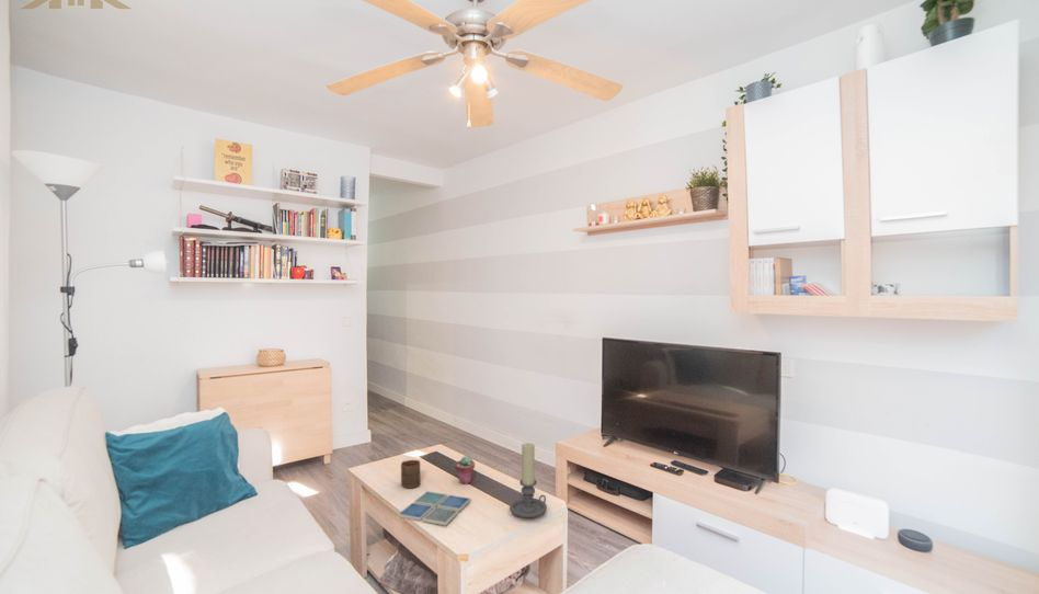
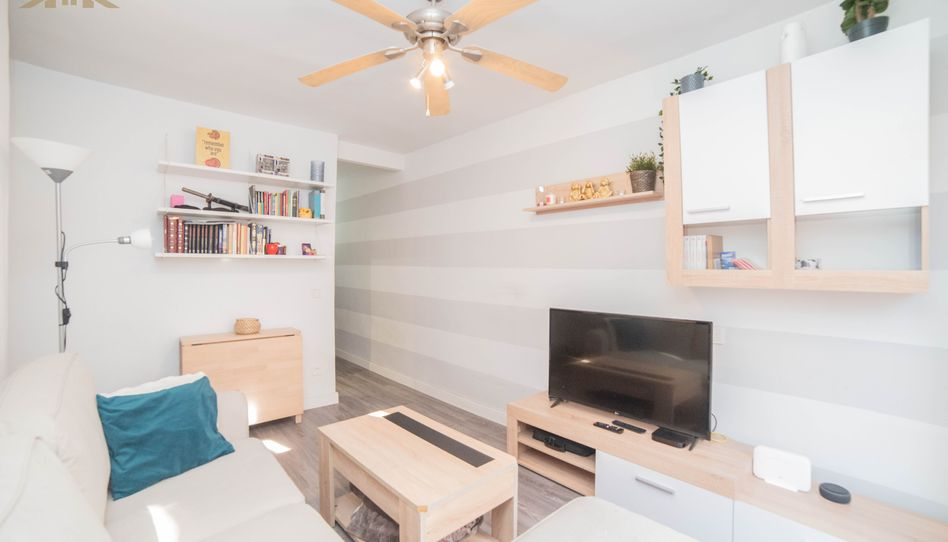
- drink coaster (435, 506)
- potted succulent (465, 468)
- candle holder (530, 477)
- cup (410, 473)
